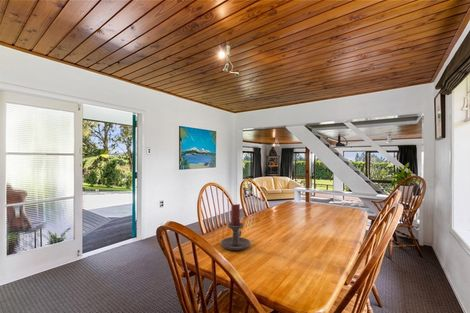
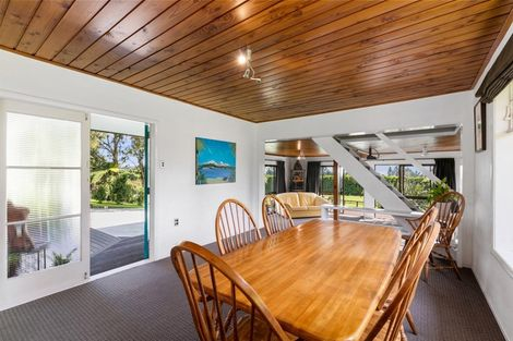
- candle holder (236, 223)
